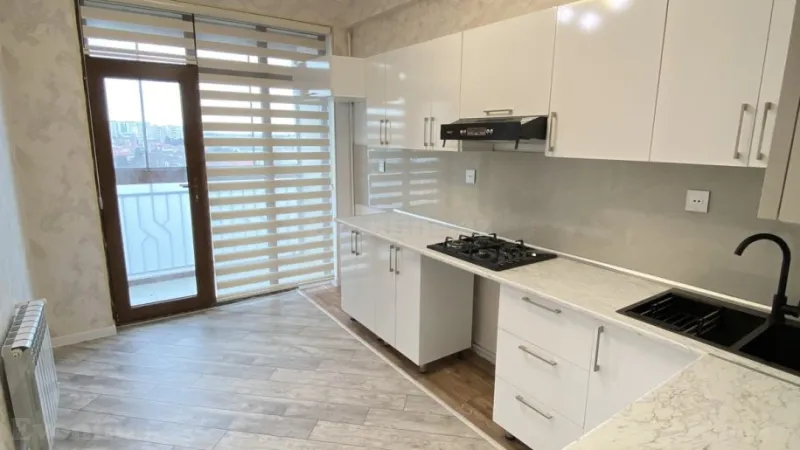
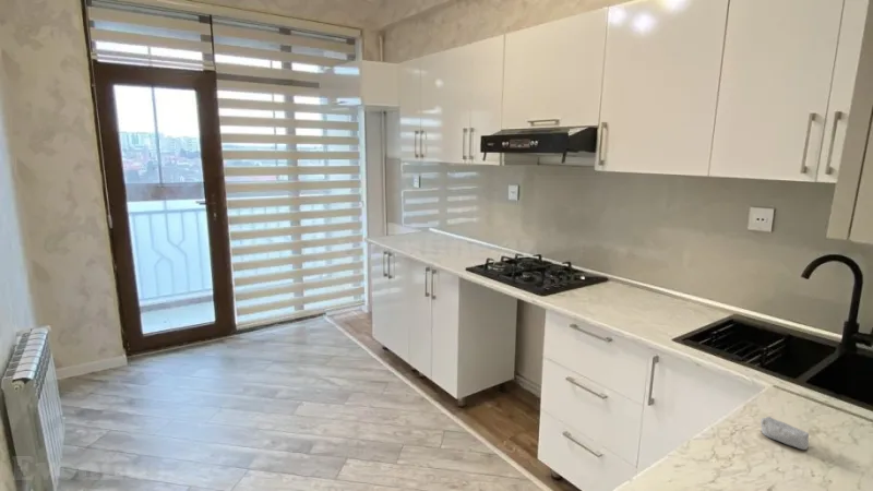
+ soap bar (784, 431)
